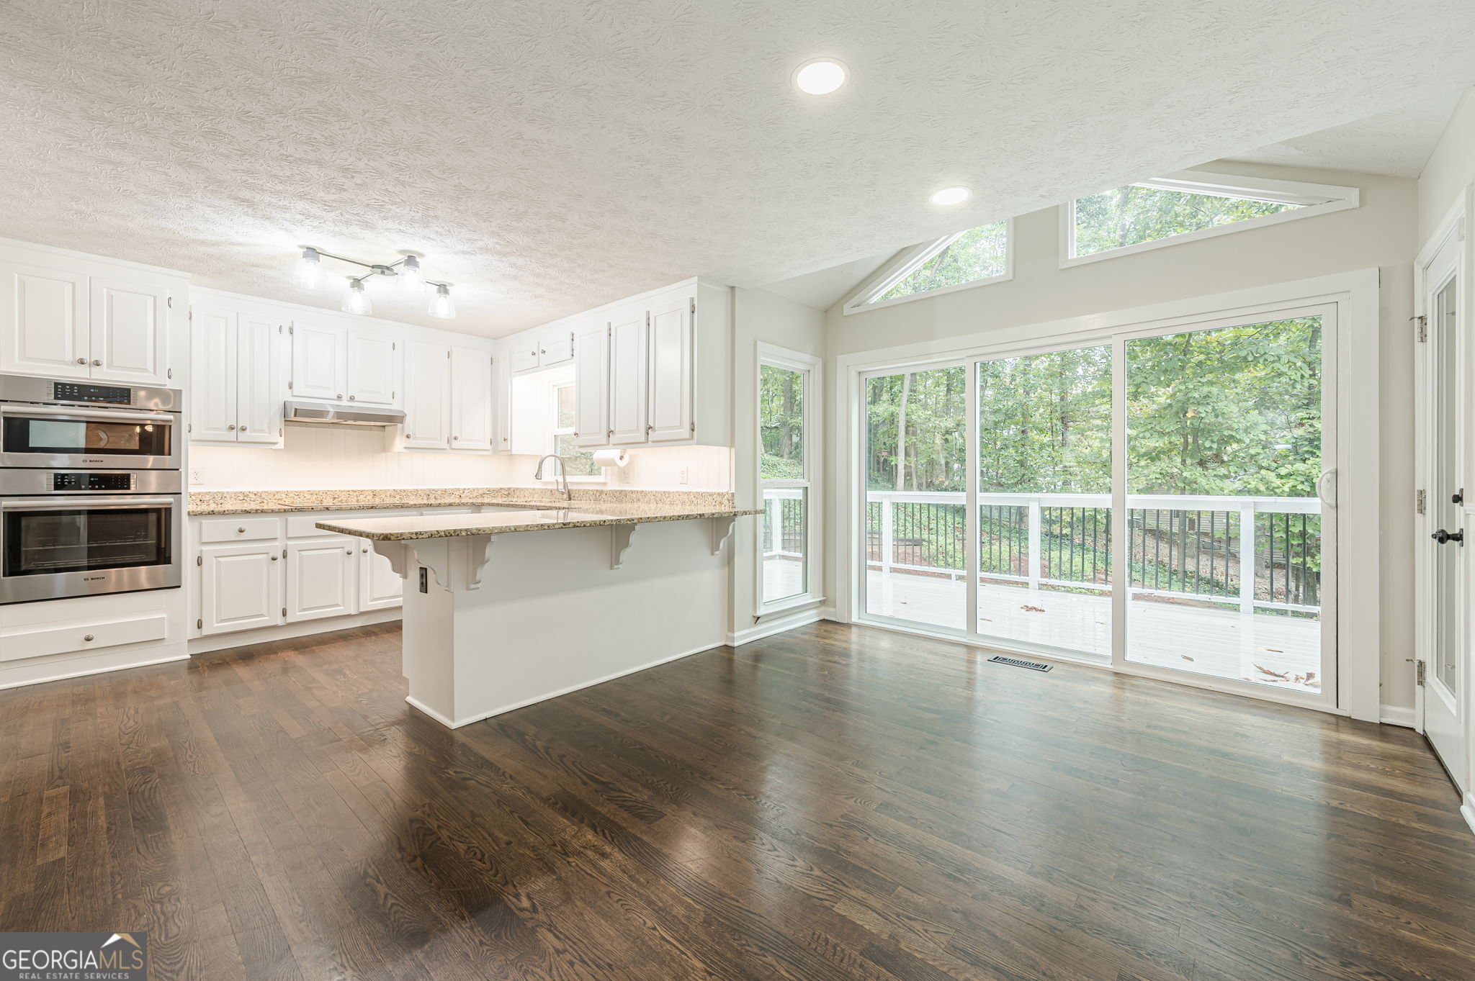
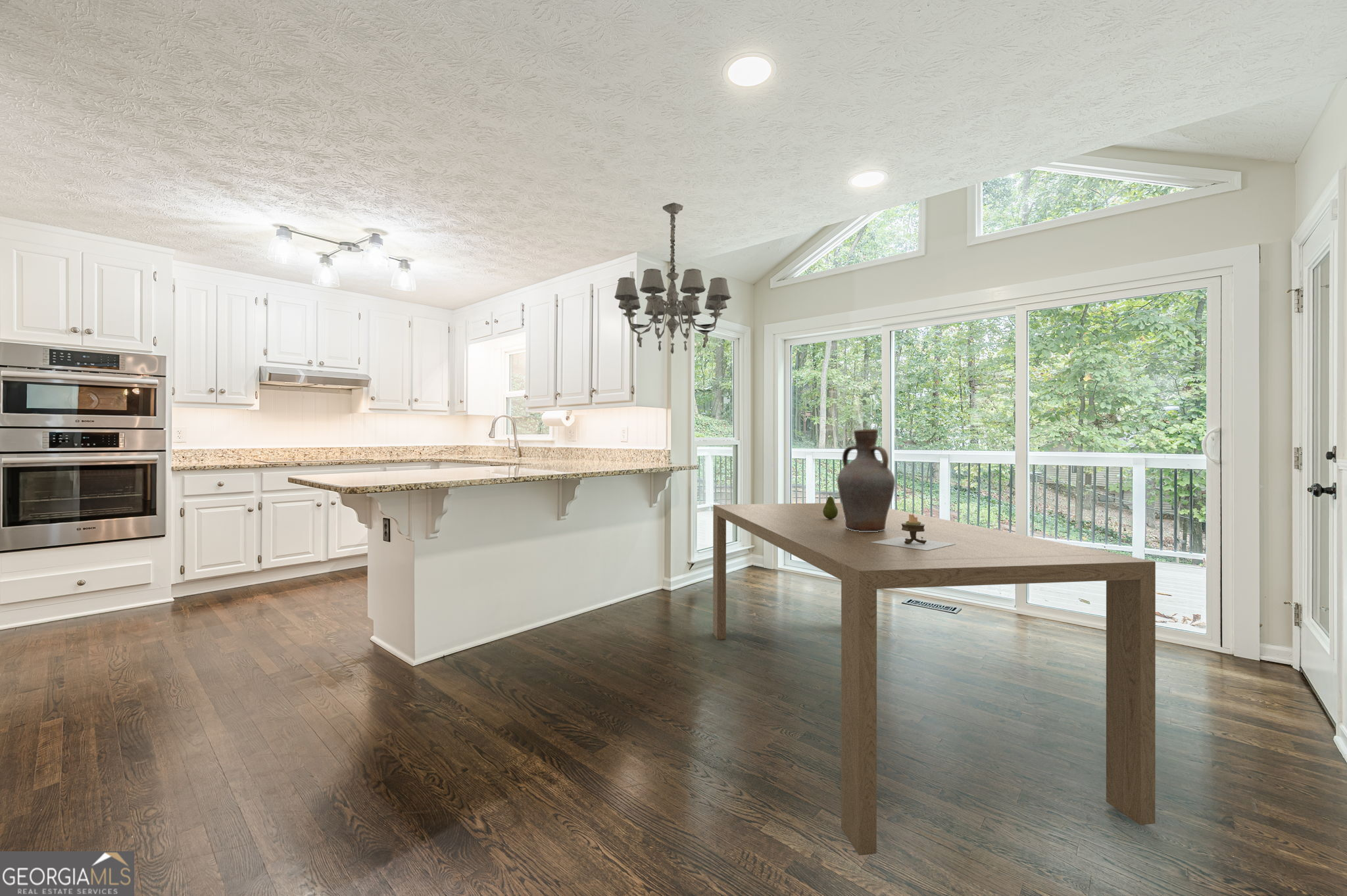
+ fruit (830, 506)
+ chandelier (673, 280)
+ candle (913, 527)
+ dining table (860, 610)
+ vase (866, 479)
